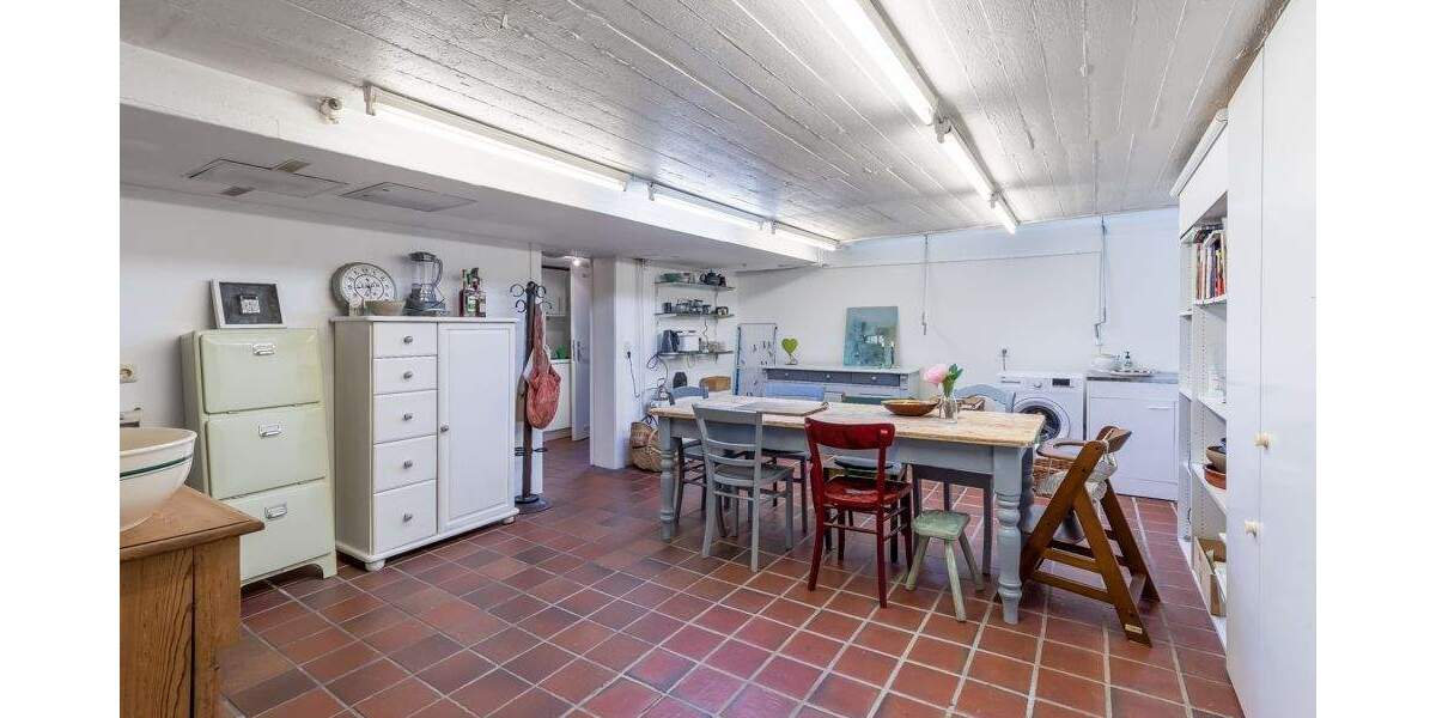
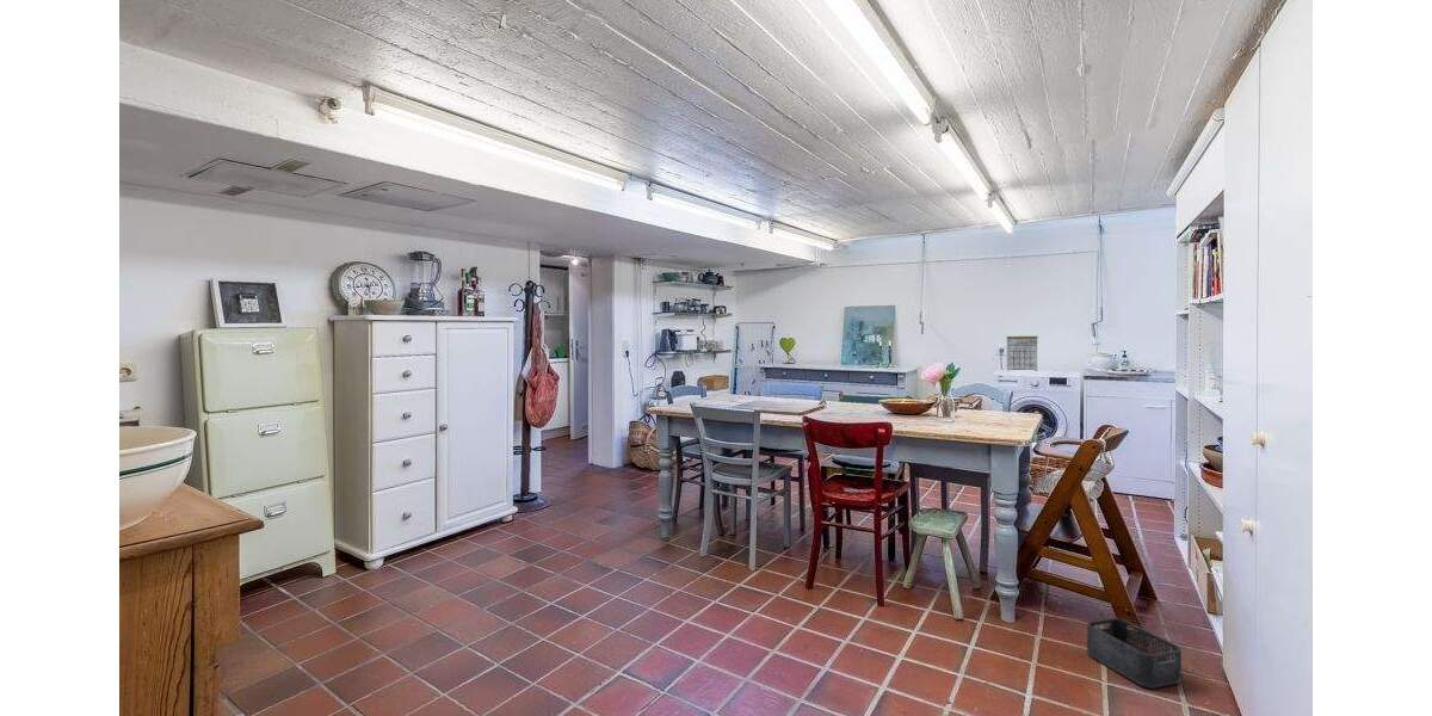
+ storage bin (1131, 650)
+ calendar (1021, 351)
